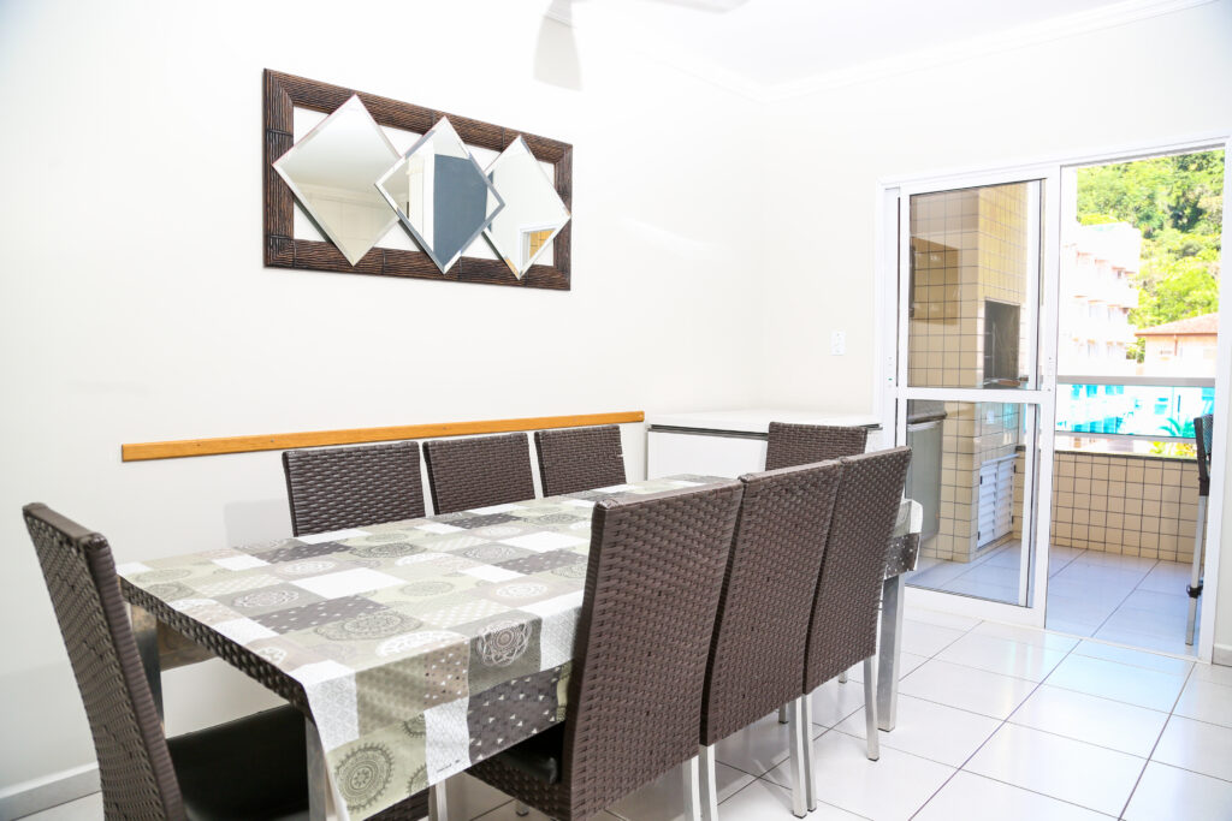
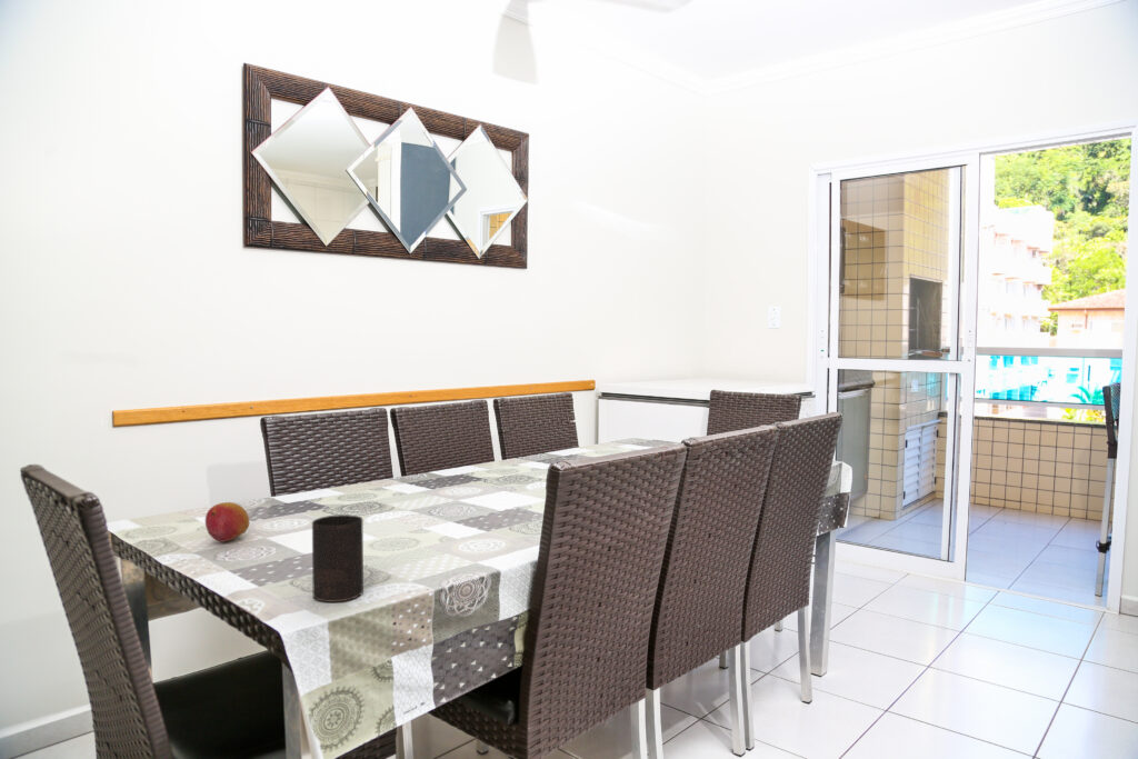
+ cup (338, 557)
+ fruit (228, 520)
